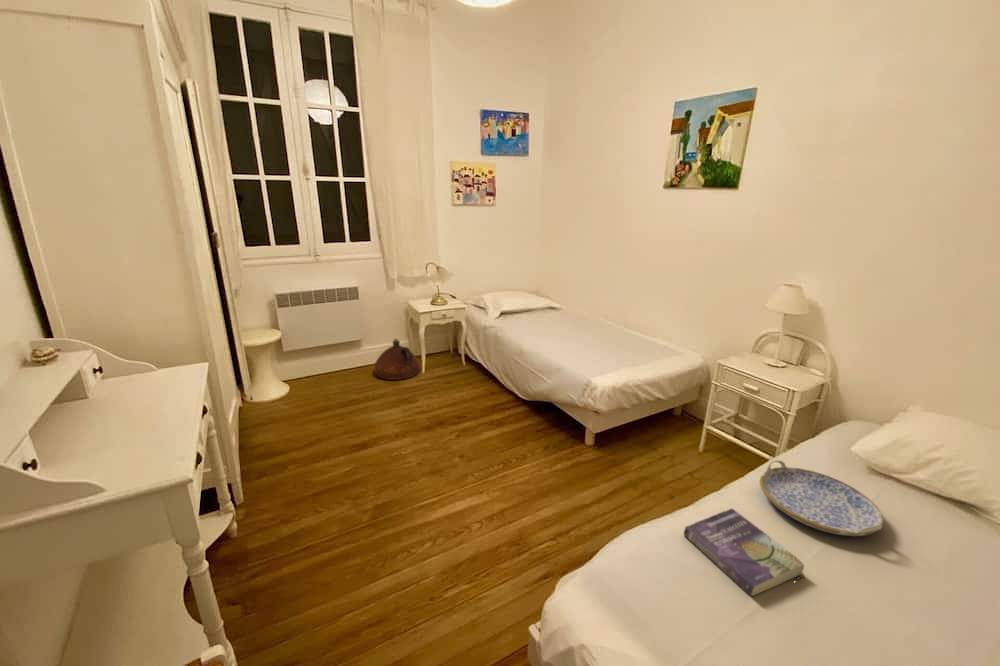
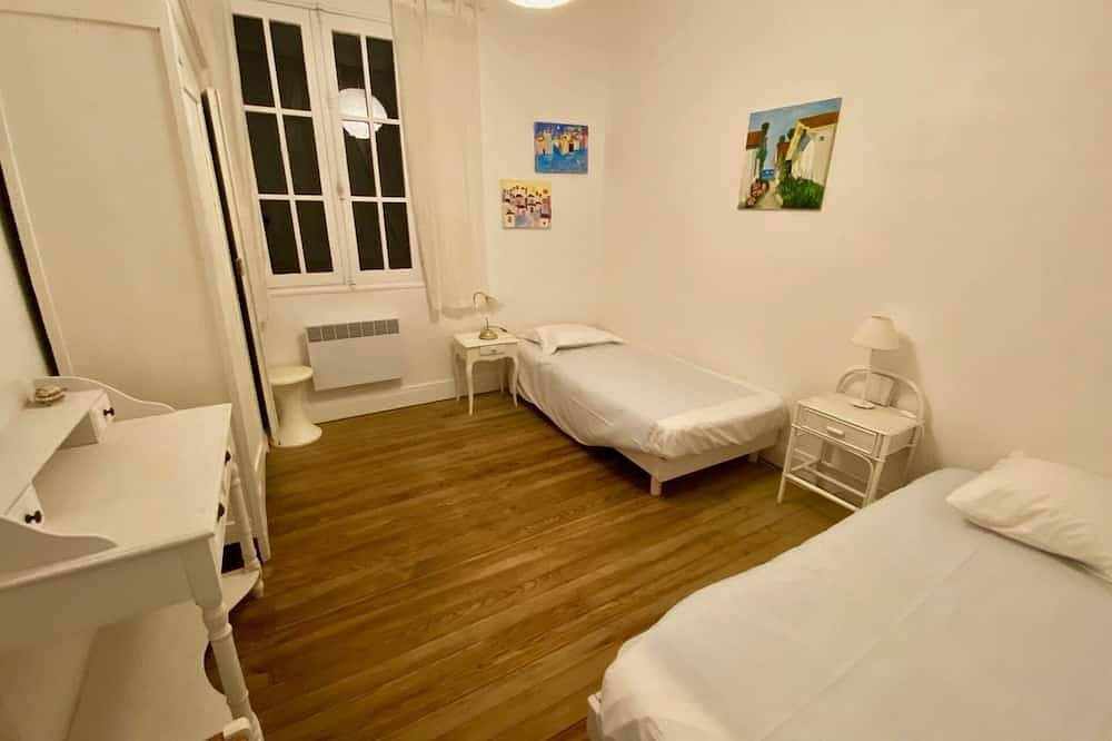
- ceramic jug (396, 355)
- book (742, 548)
- serving tray (817, 498)
